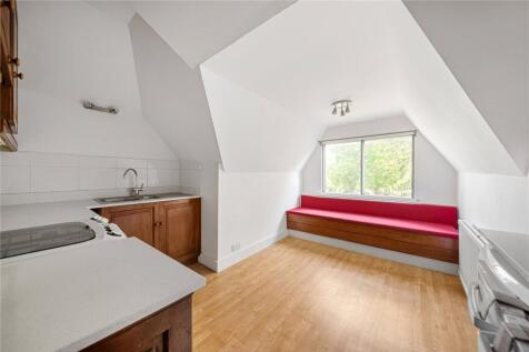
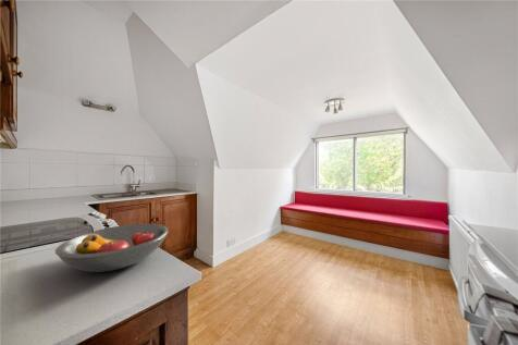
+ fruit bowl (120, 245)
